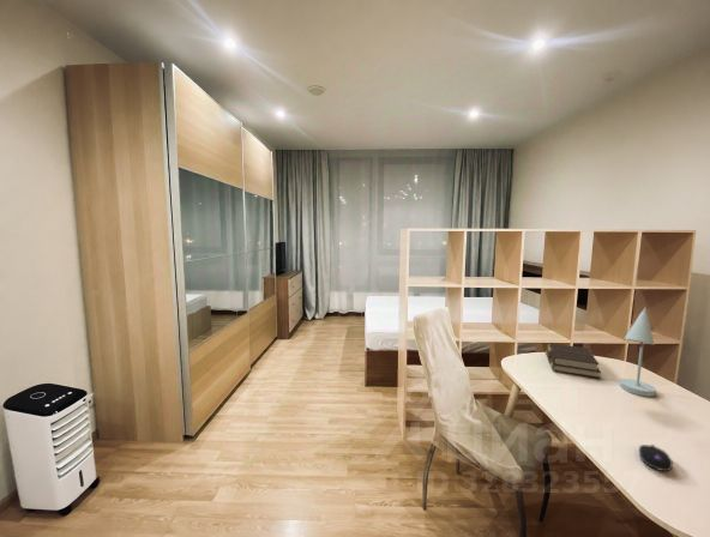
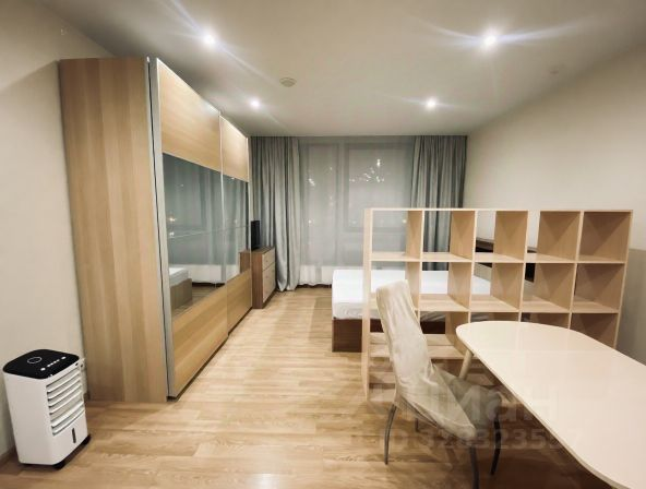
- bible (570, 358)
- computer mouse (655, 454)
- desk lamp (639, 351)
